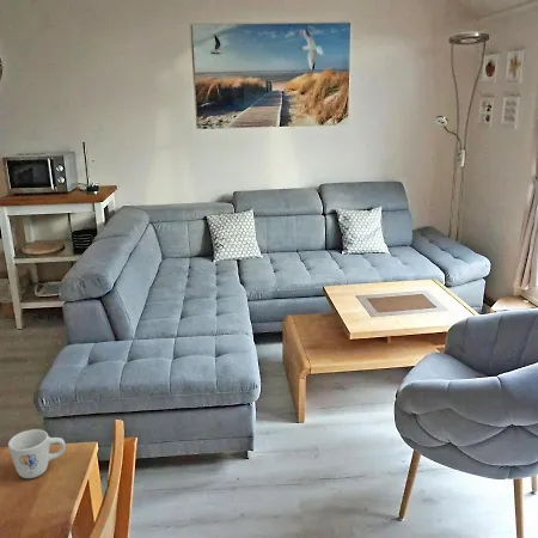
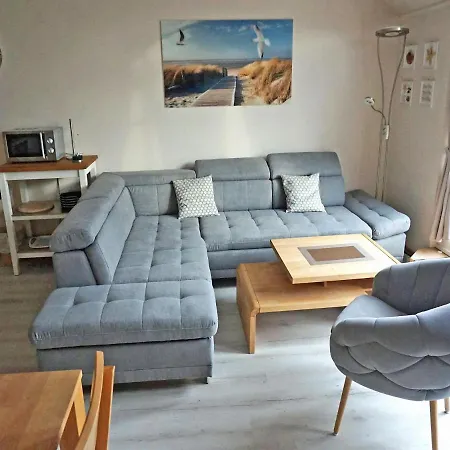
- mug (38, 453)
